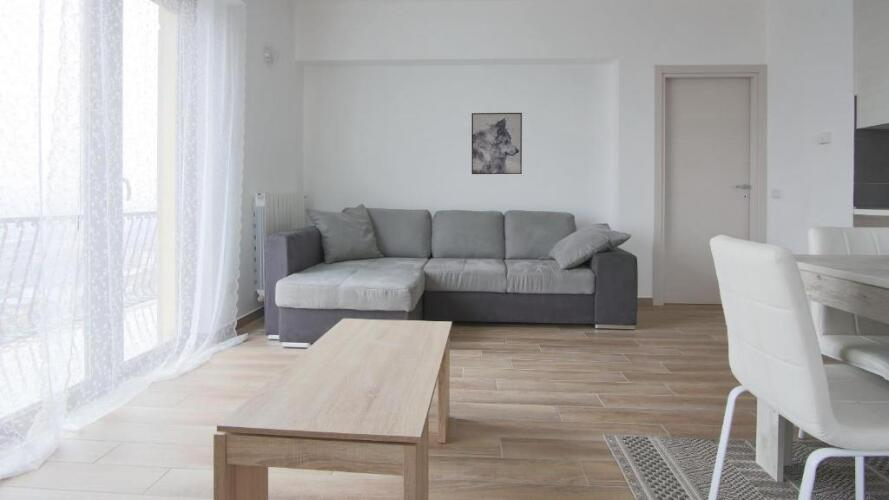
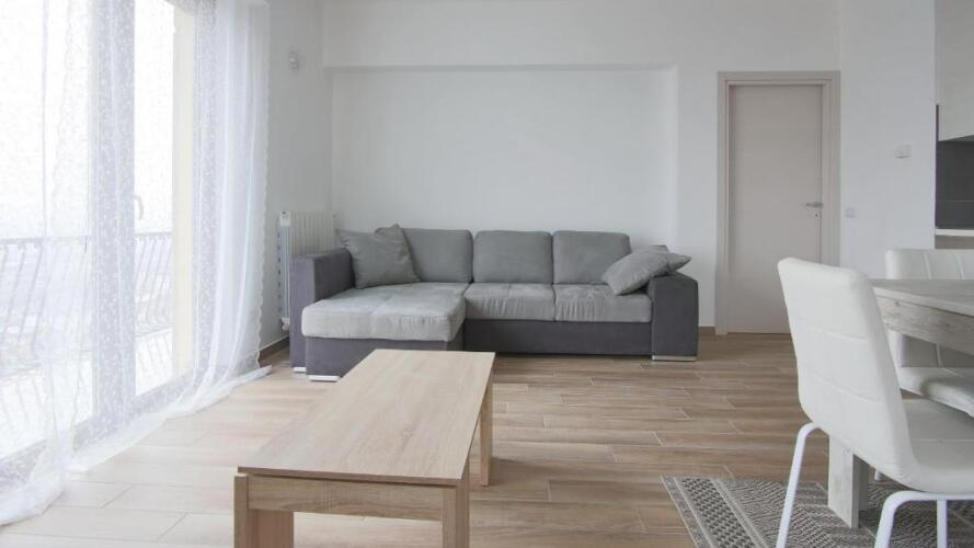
- wall art (496, 143)
